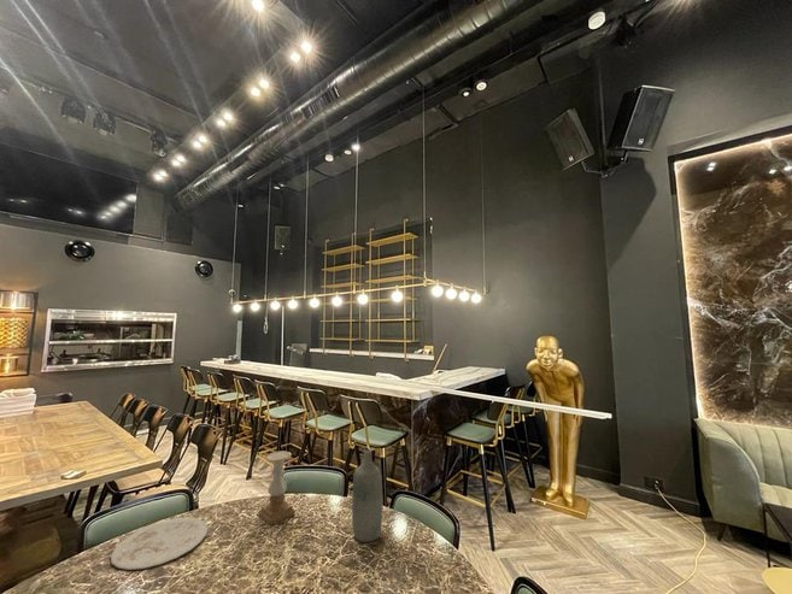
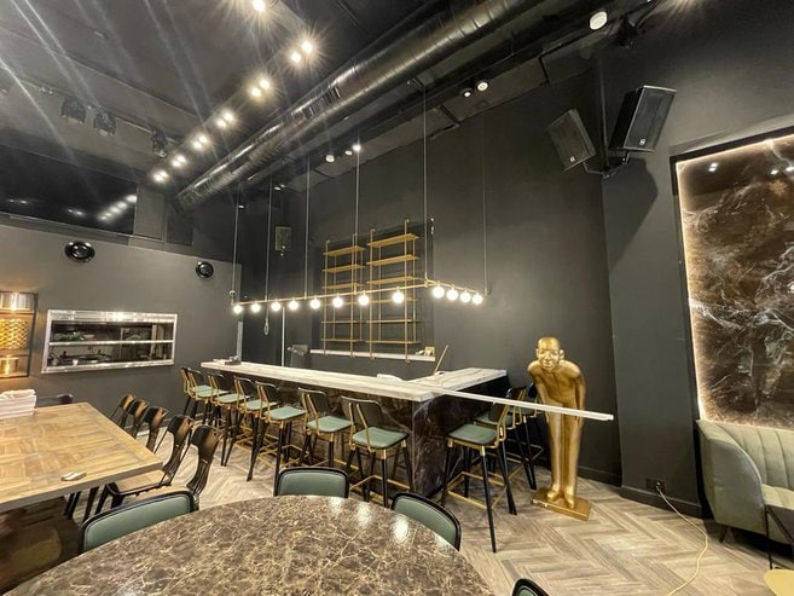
- bottle (366, 492)
- plate (162, 541)
- candle holder (277, 484)
